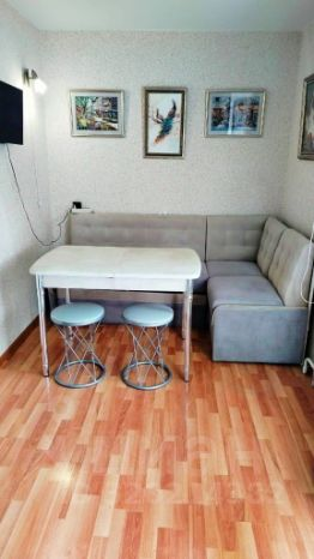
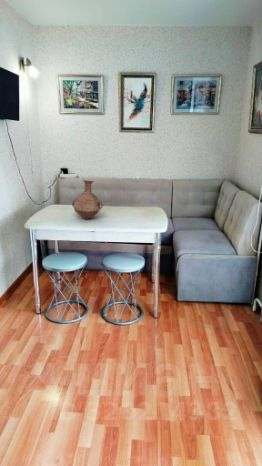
+ vase (86, 199)
